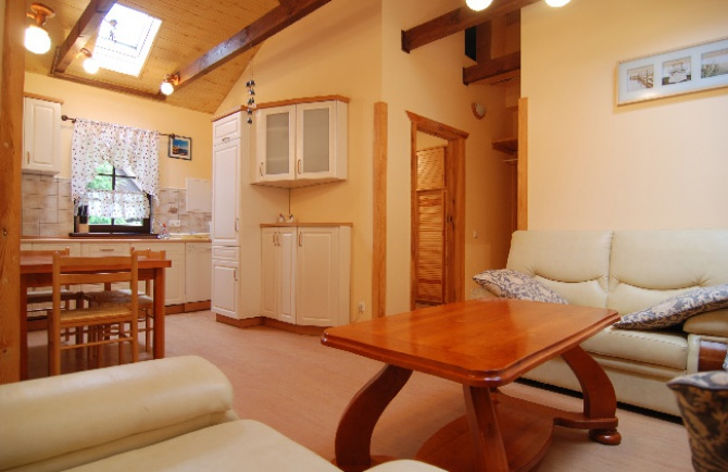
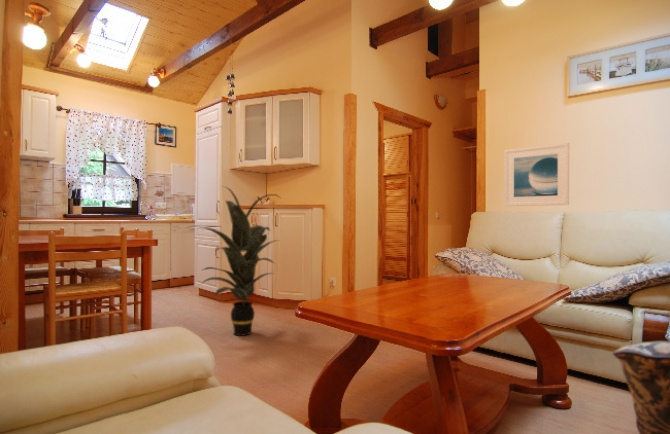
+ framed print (535, 176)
+ indoor plant (238, 259)
